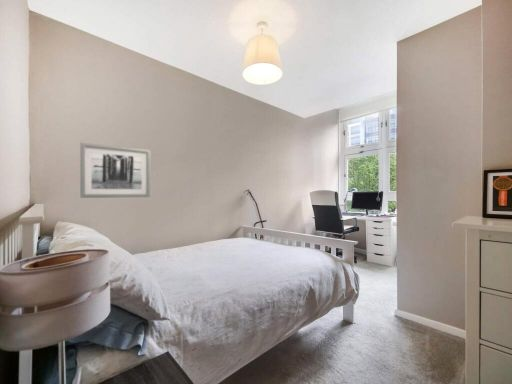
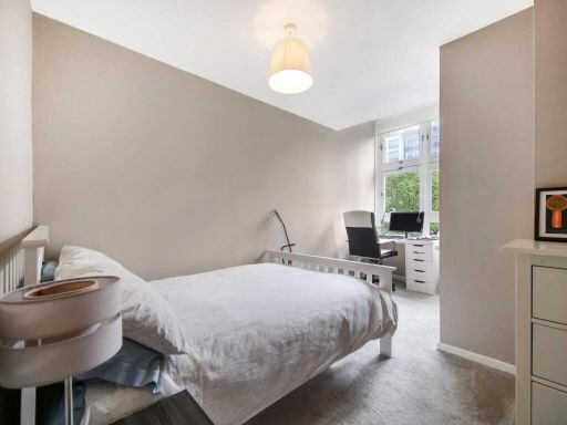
- wall art (118, 172)
